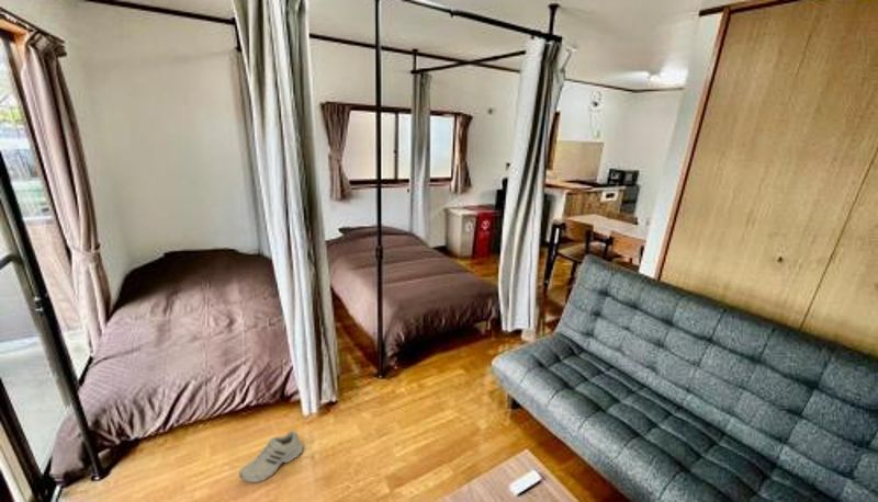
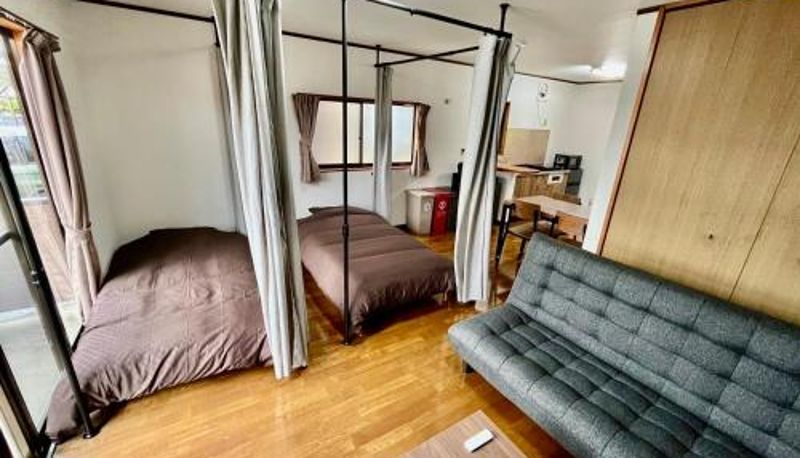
- shoe (272, 454)
